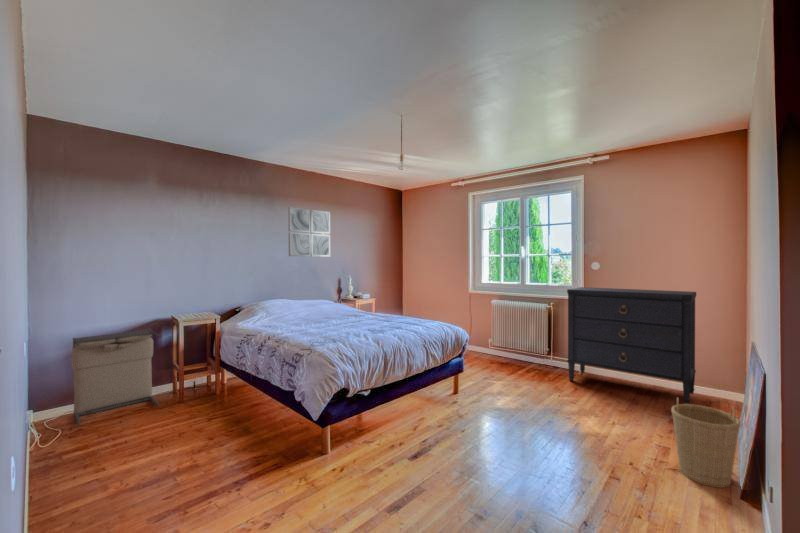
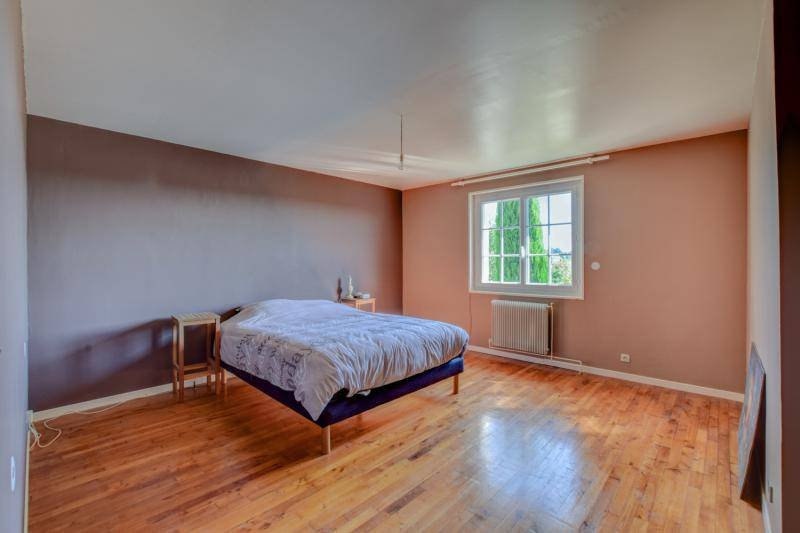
- basket (704, 438)
- laundry hamper (117, 372)
- wall art (310, 232)
- dresser (628, 338)
